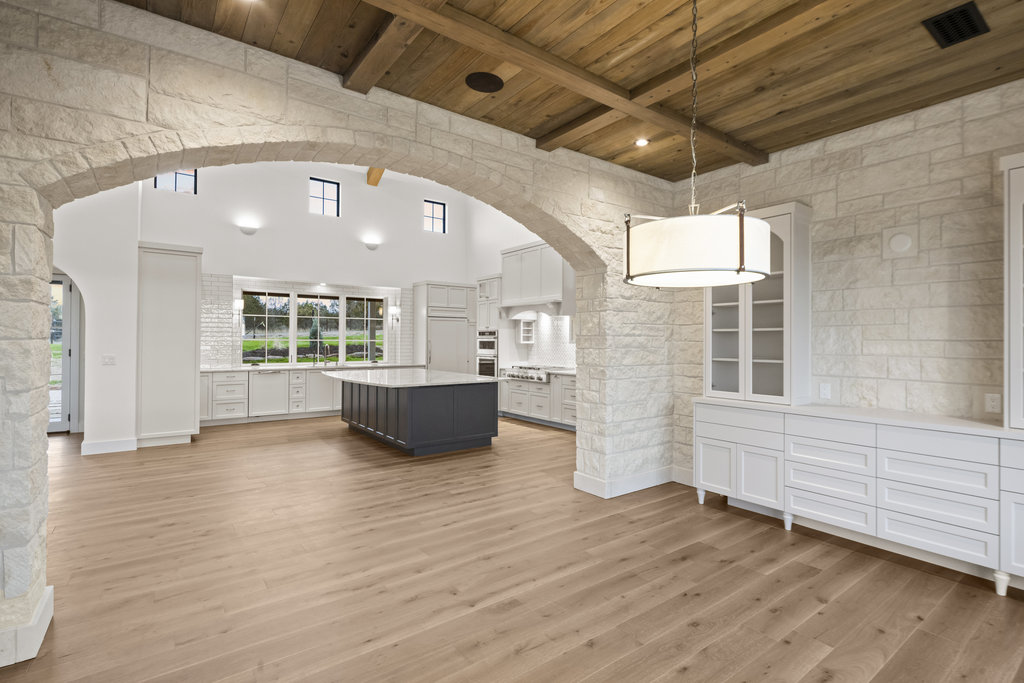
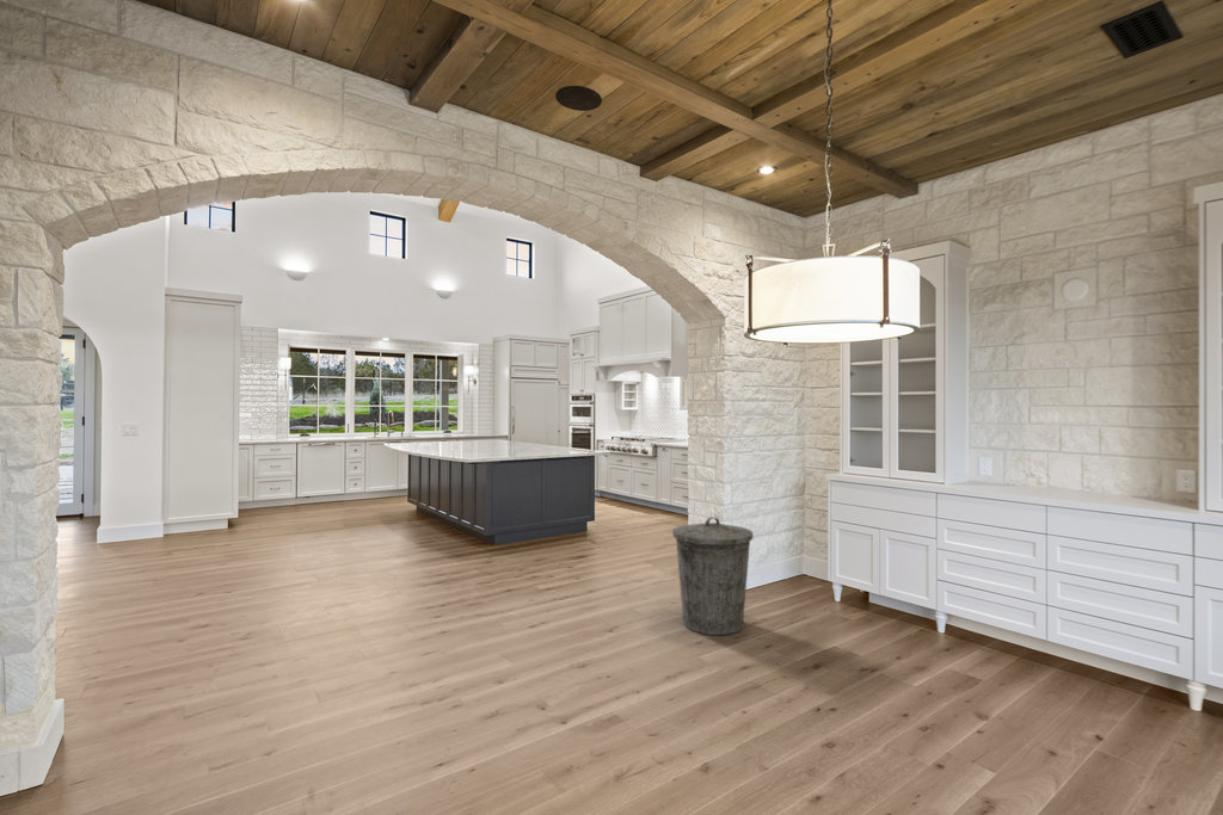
+ trash can (712, 570)
